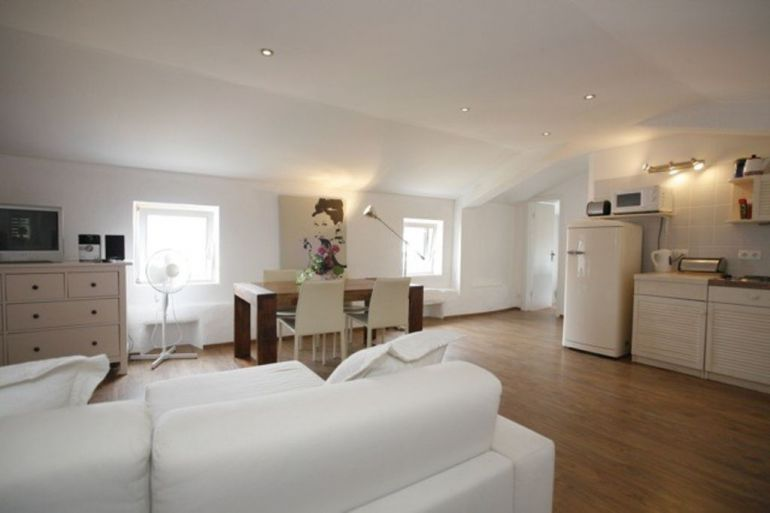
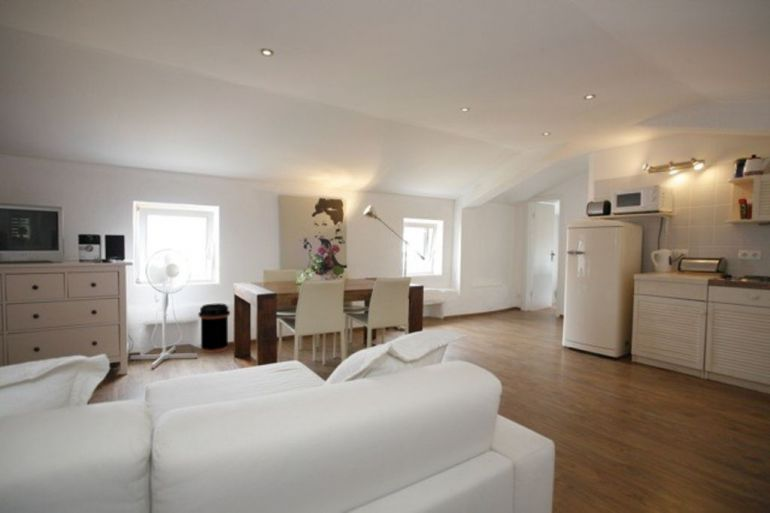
+ trash can (214, 327)
